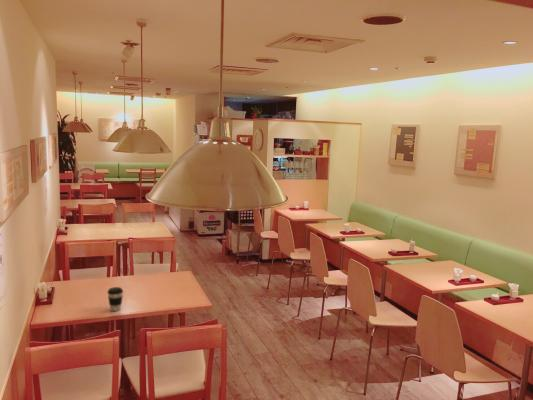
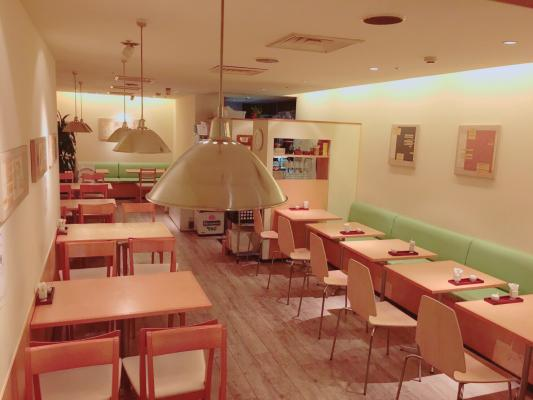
- coffee cup (115, 299)
